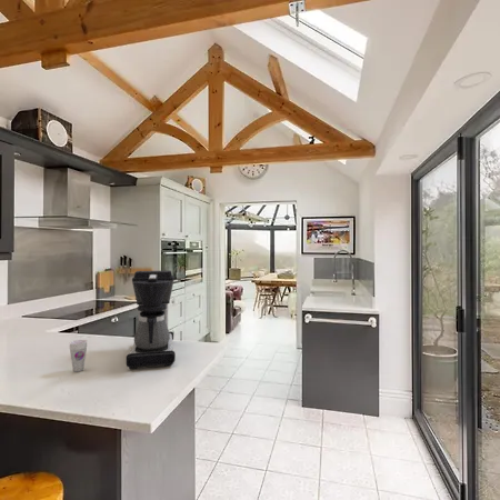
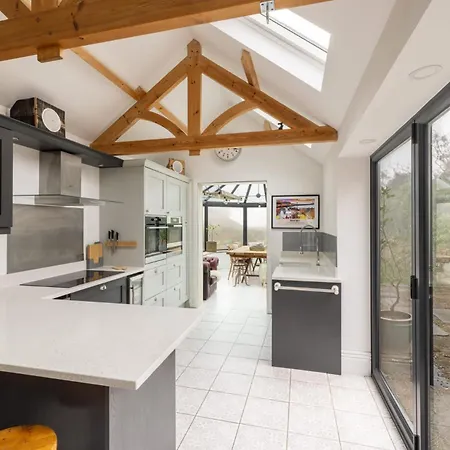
- coffee maker (152, 313)
- cup (78, 356)
